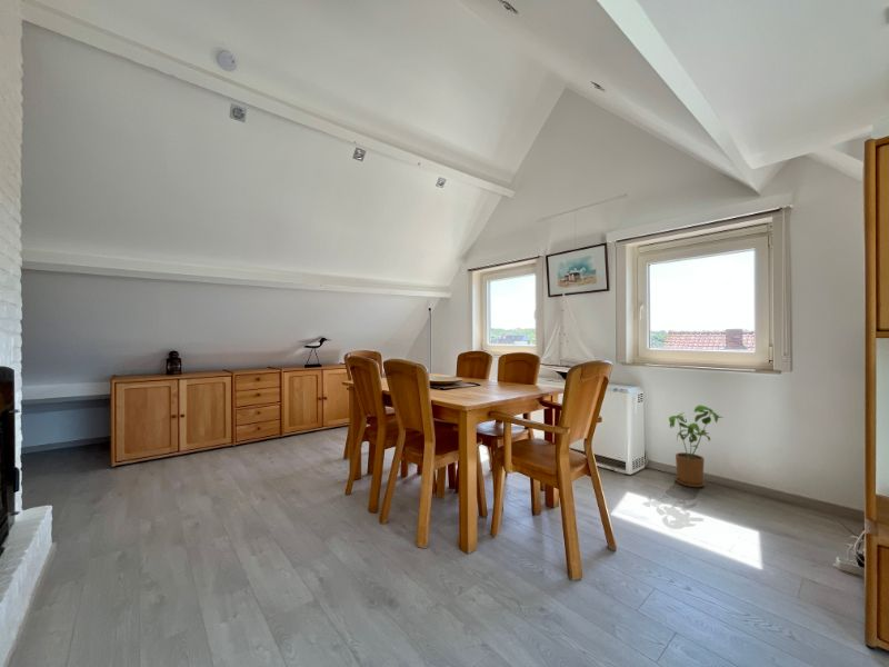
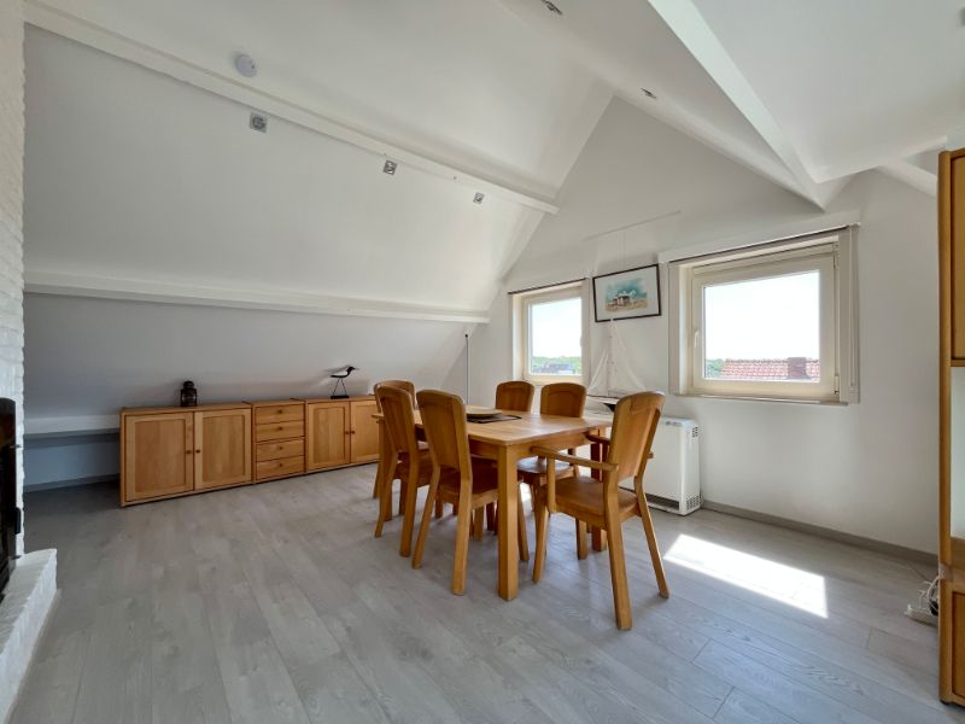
- house plant (690, 445)
